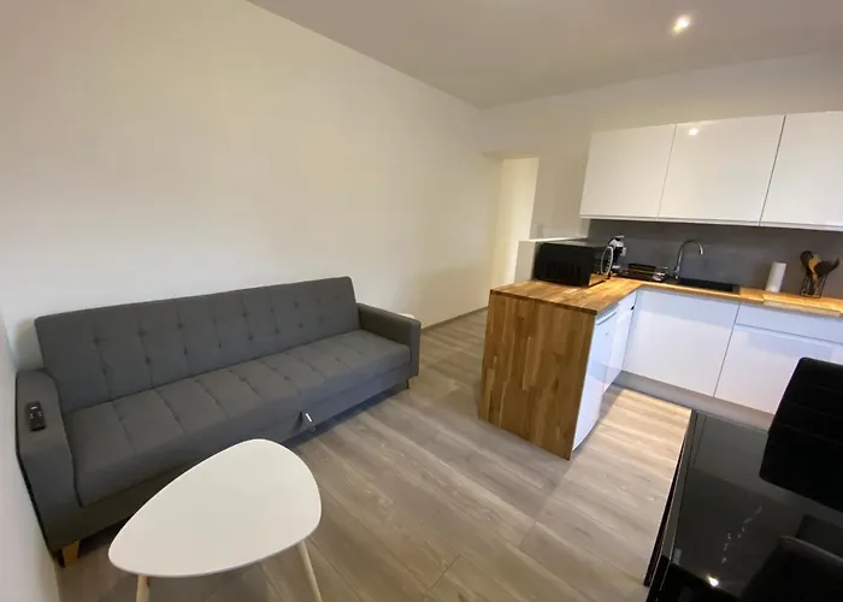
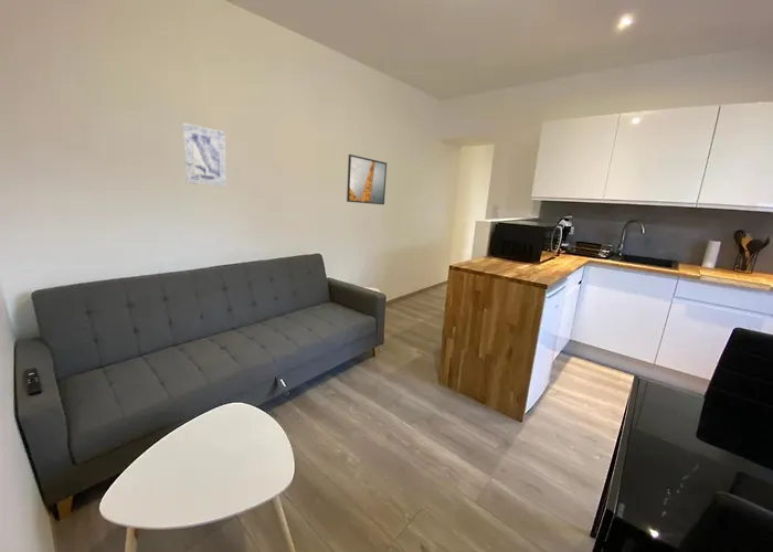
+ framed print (368, 181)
+ wall art (205, 157)
